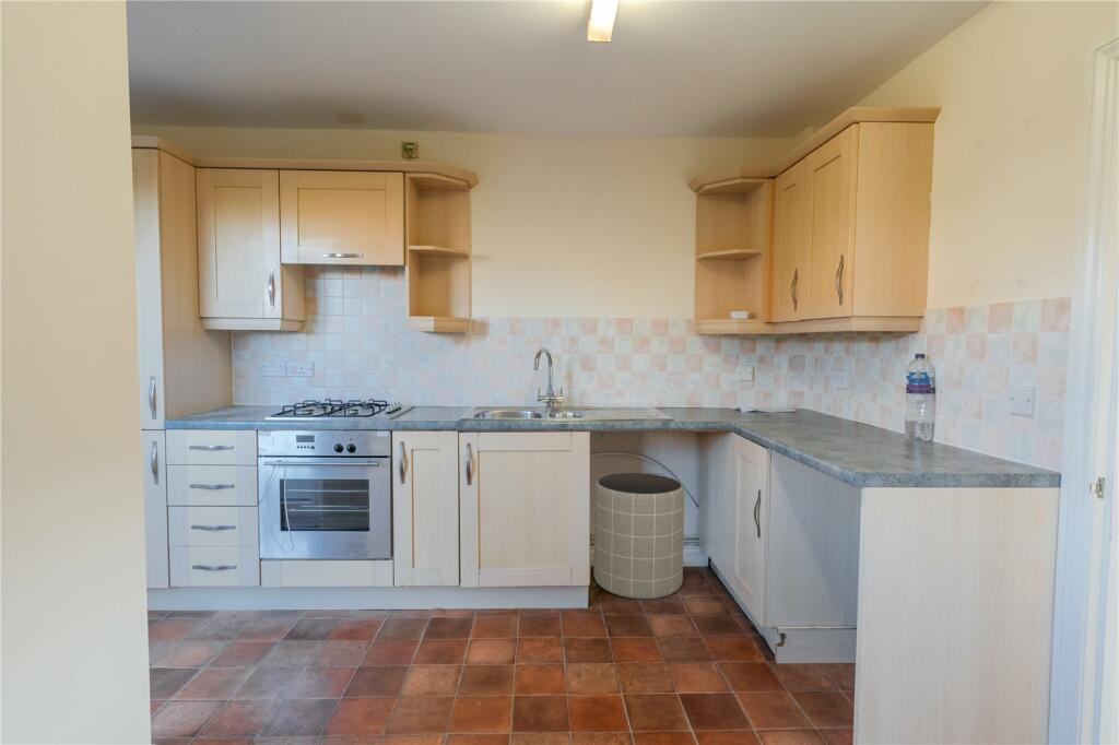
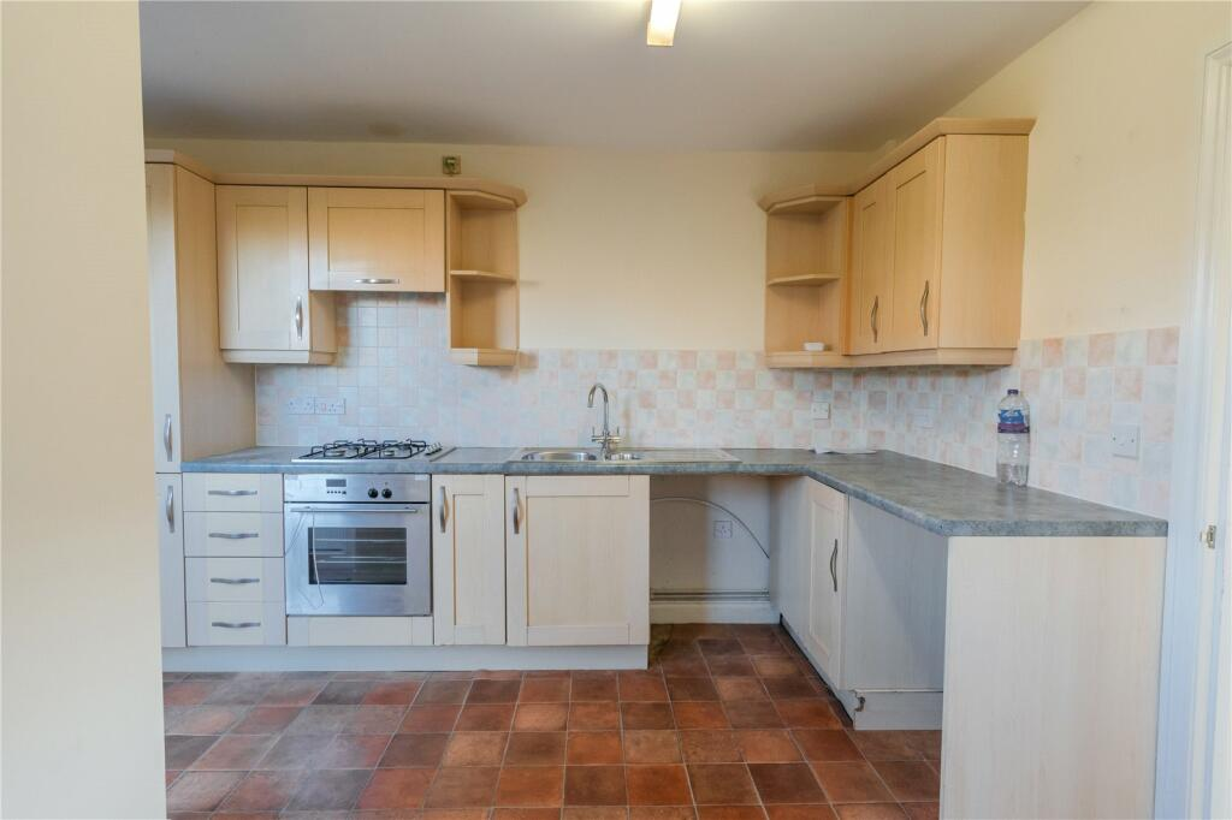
- trash can (638, 531)
